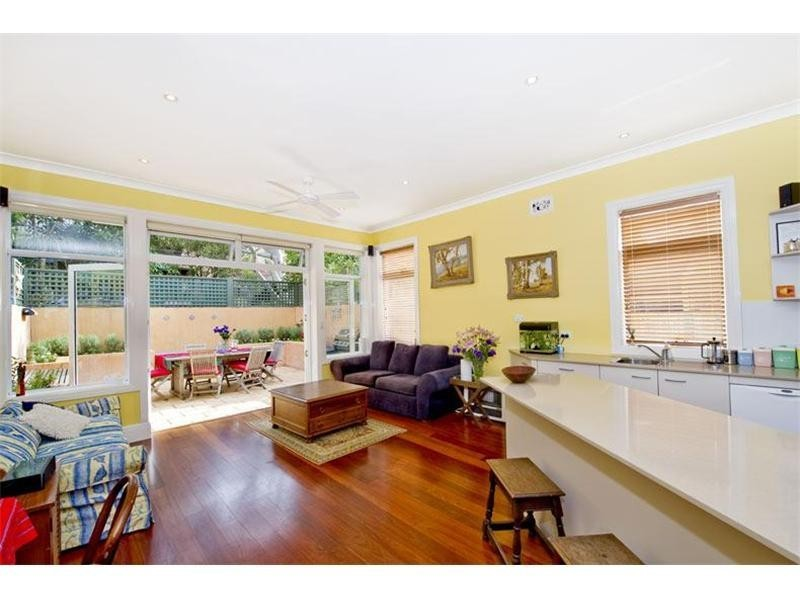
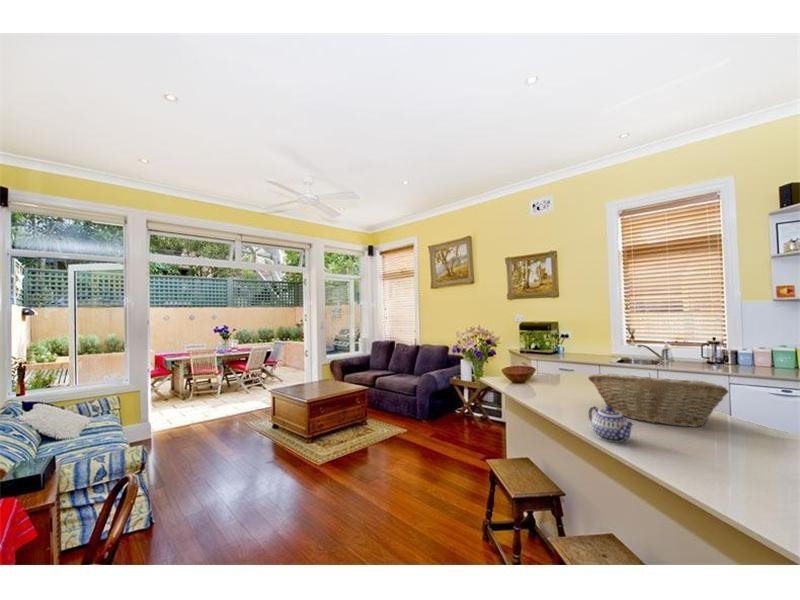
+ fruit basket (651, 392)
+ teapot (609, 422)
